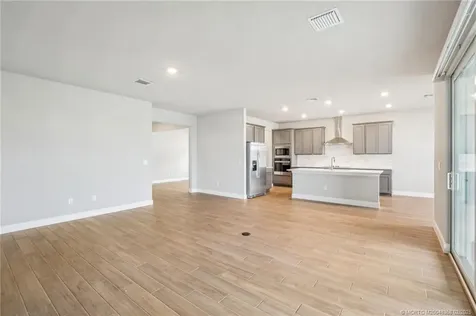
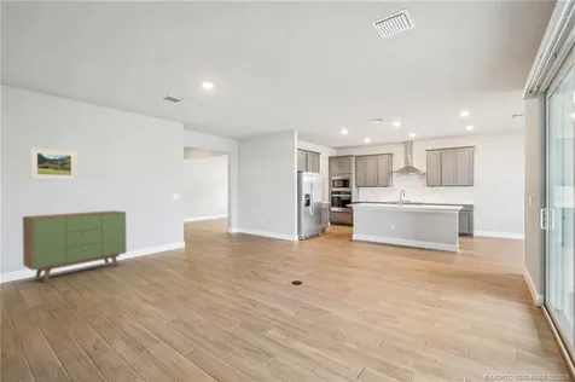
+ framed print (54, 164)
+ sideboard (79, 242)
